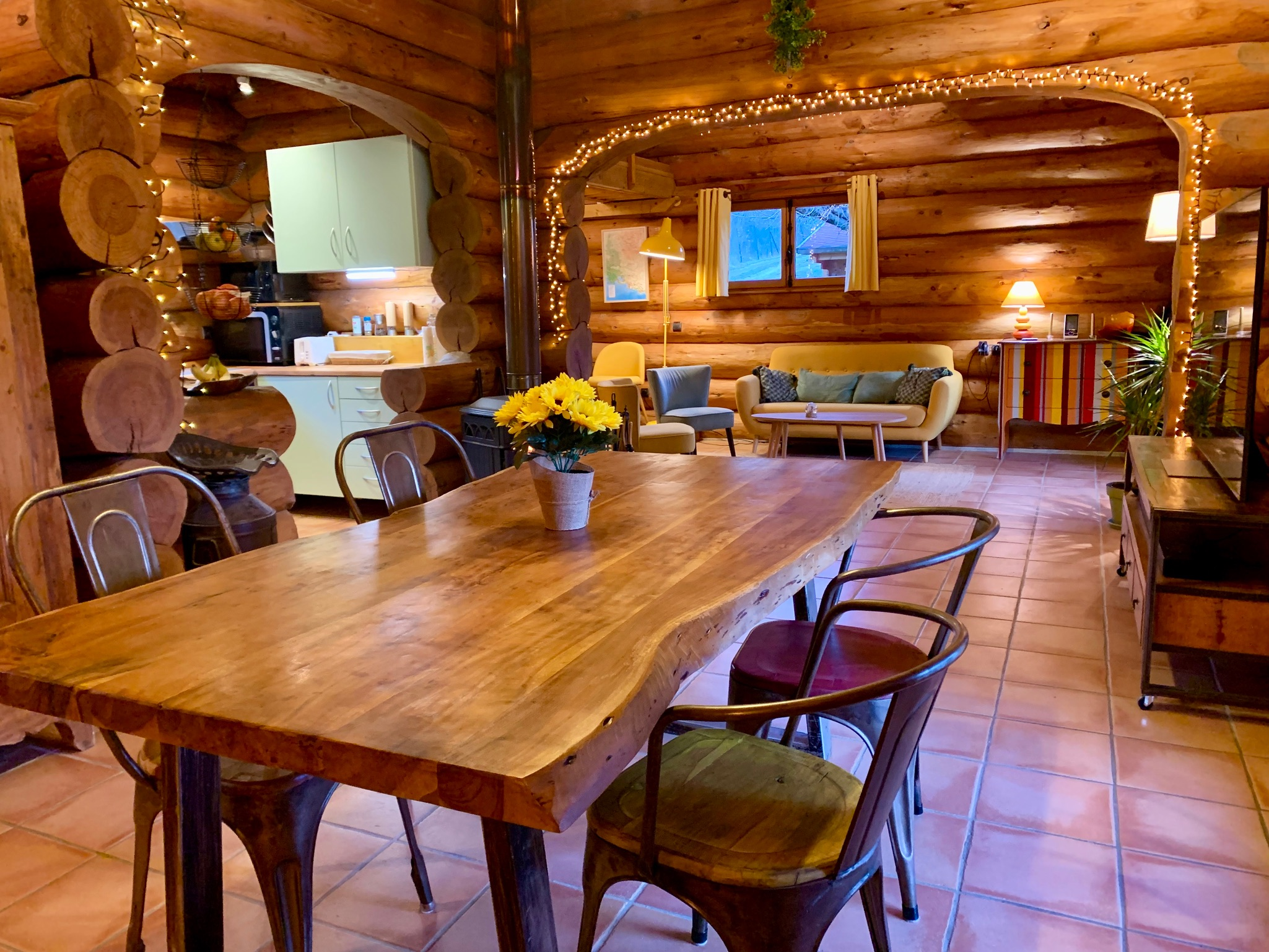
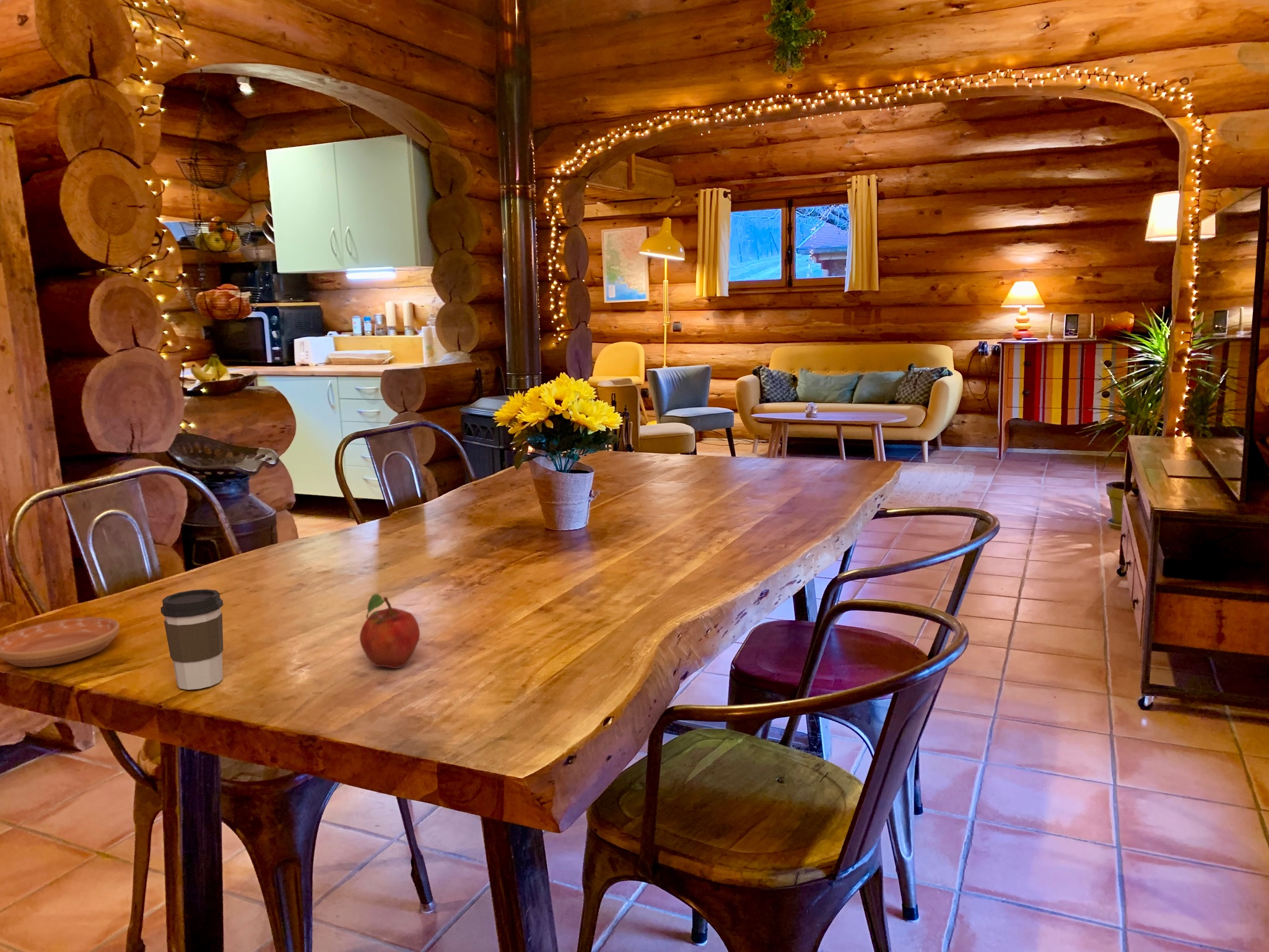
+ saucer (59, 642)
+ fruit (387, 629)
+ coffee cup (195, 639)
